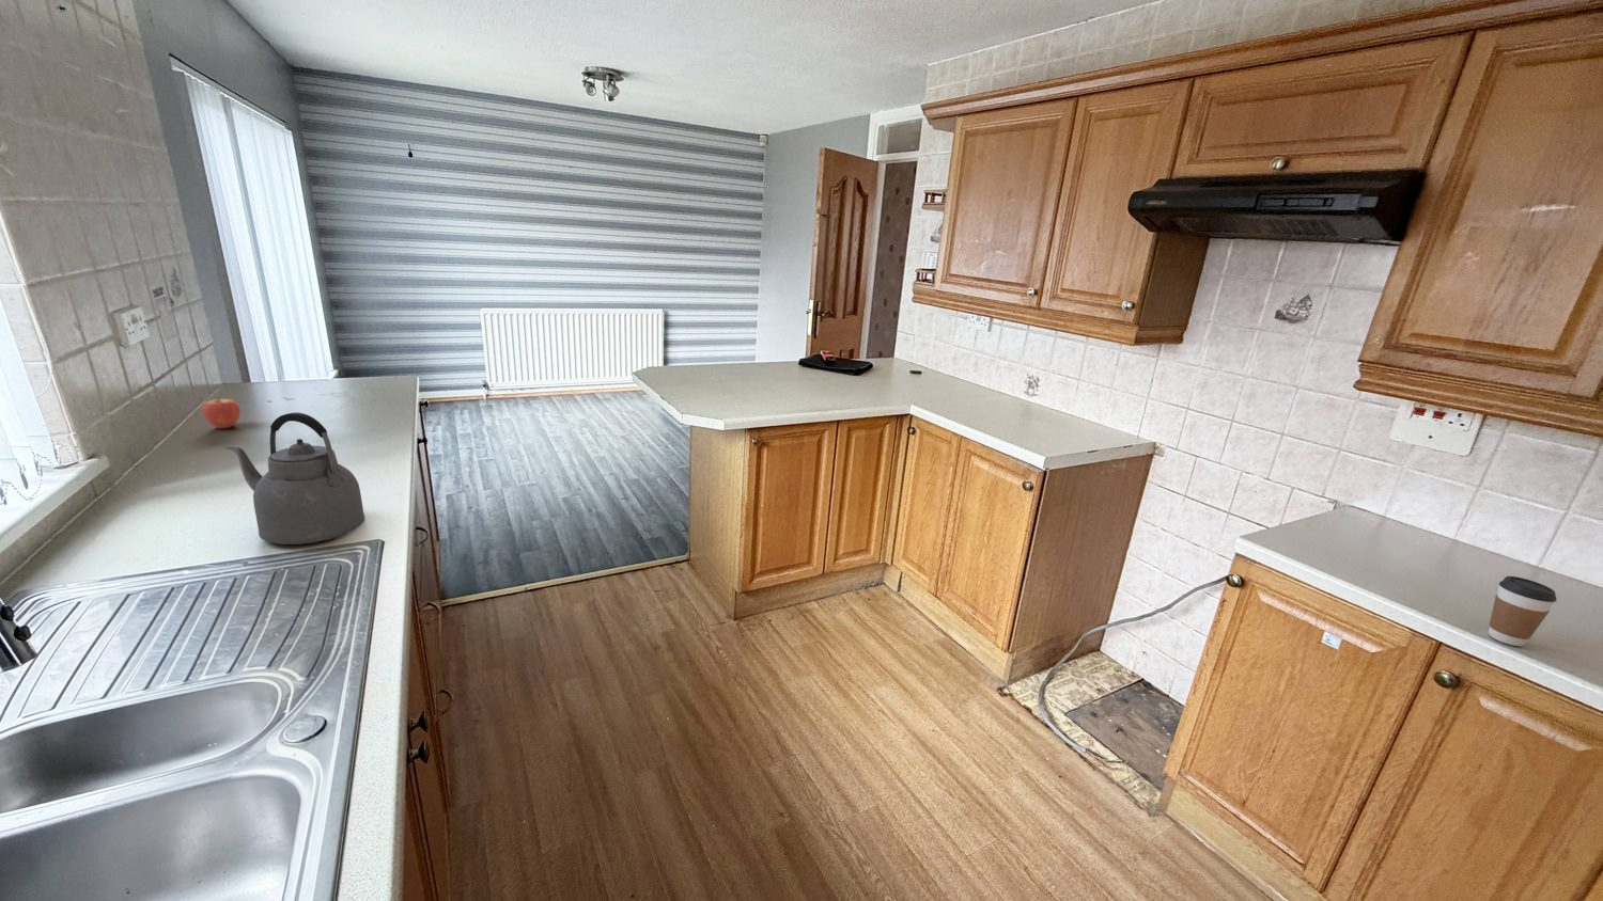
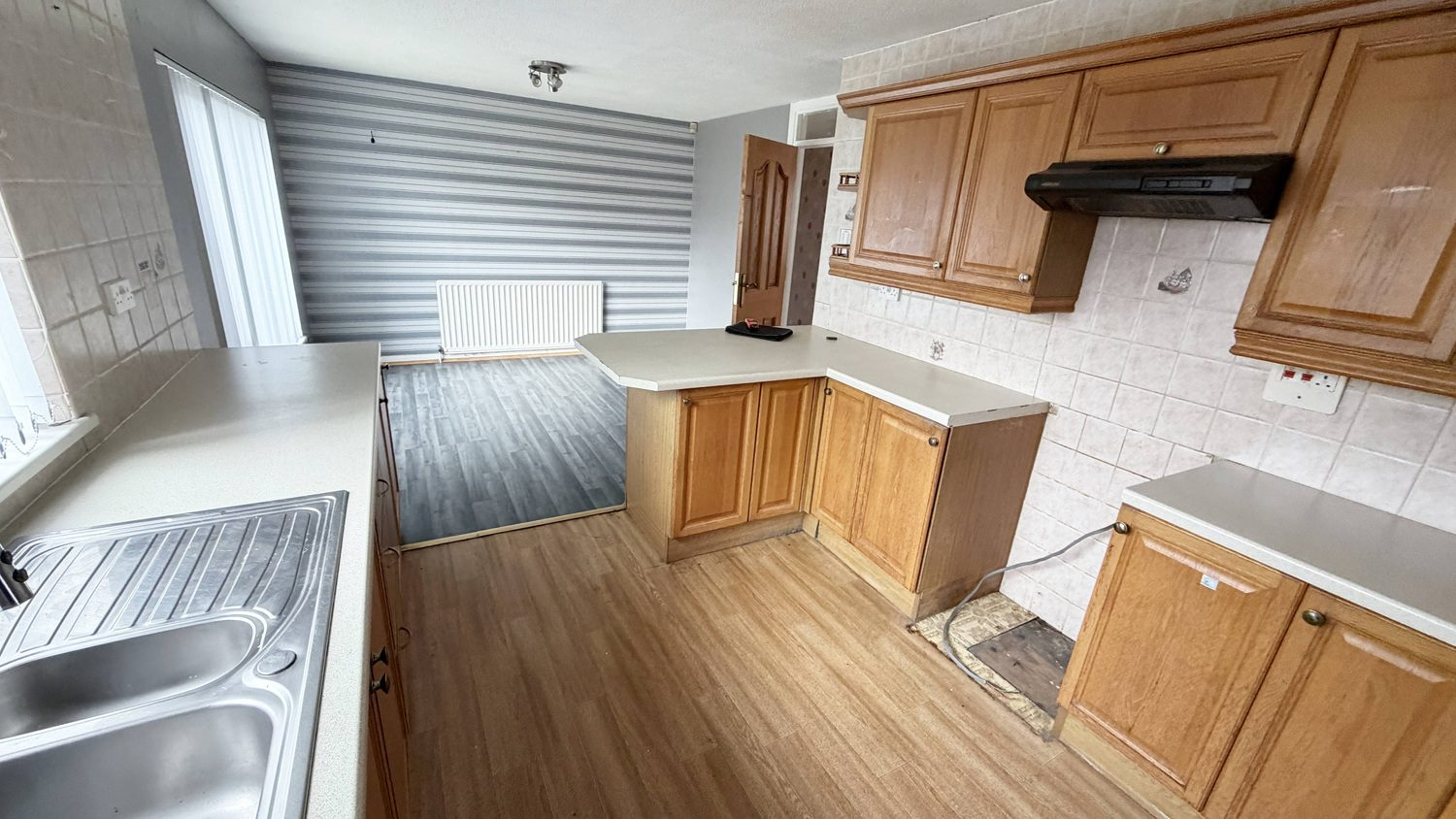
- kettle (286, 470)
- fruit (221, 410)
- coffee cup (1517, 612)
